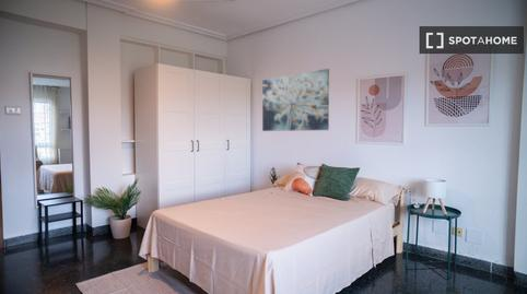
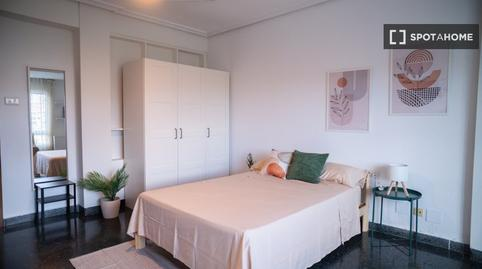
- wall art (292, 103)
